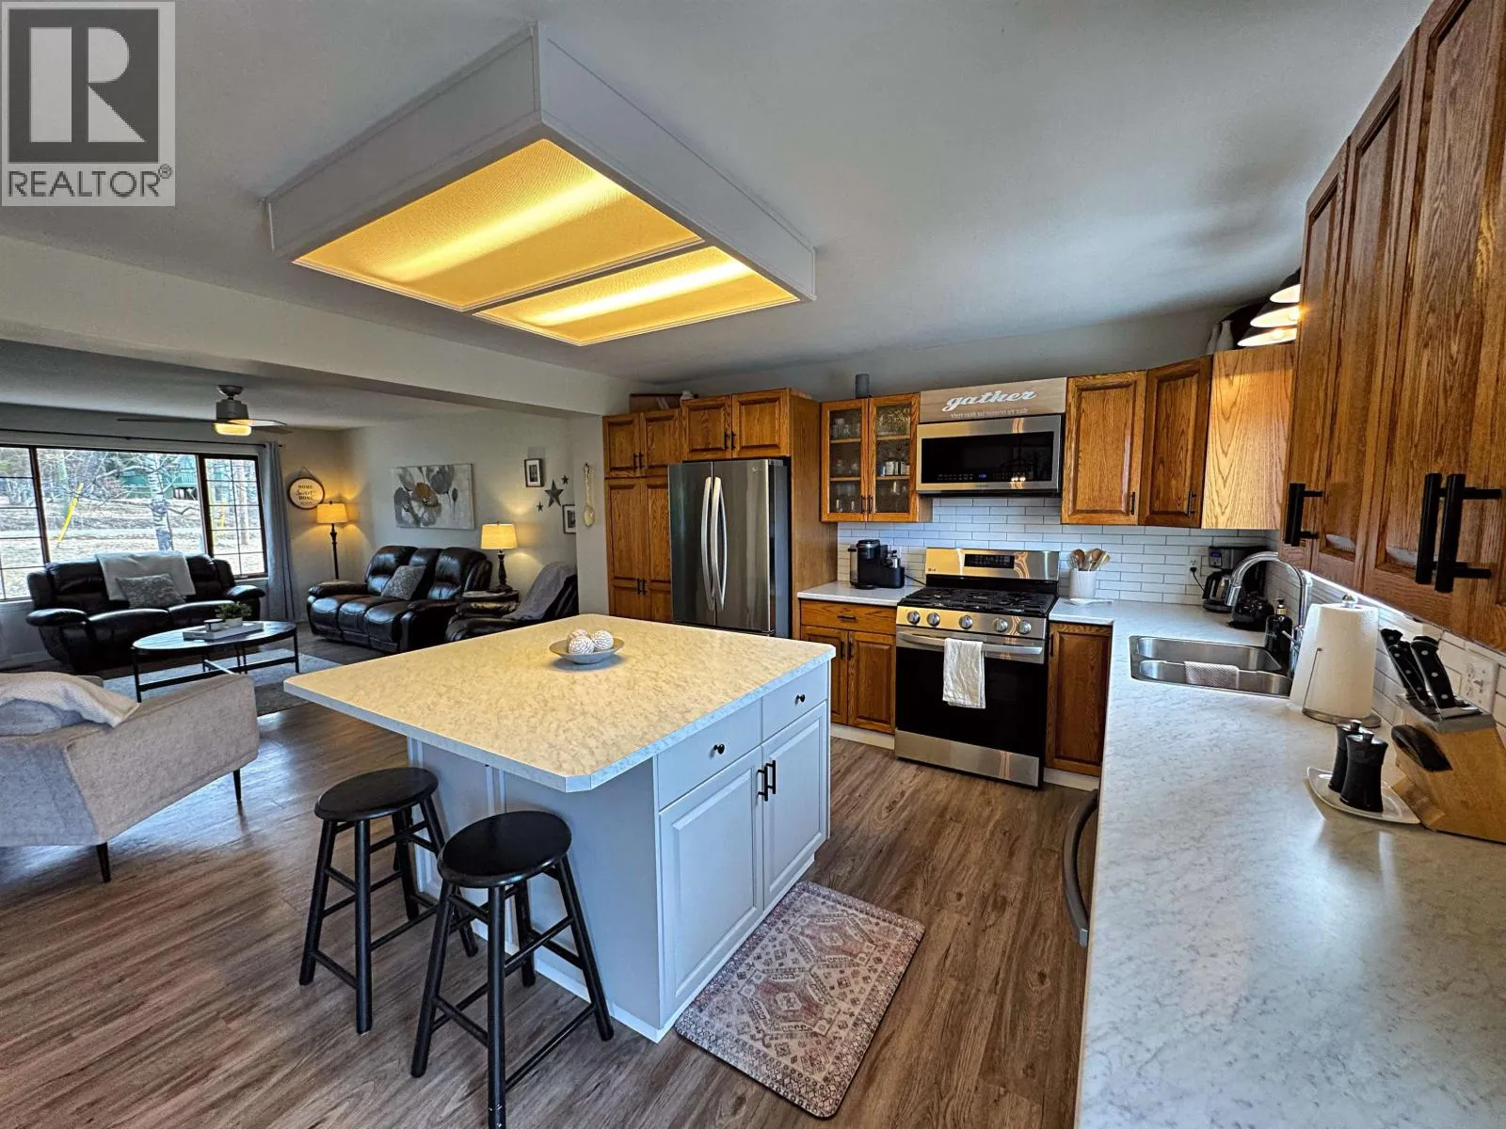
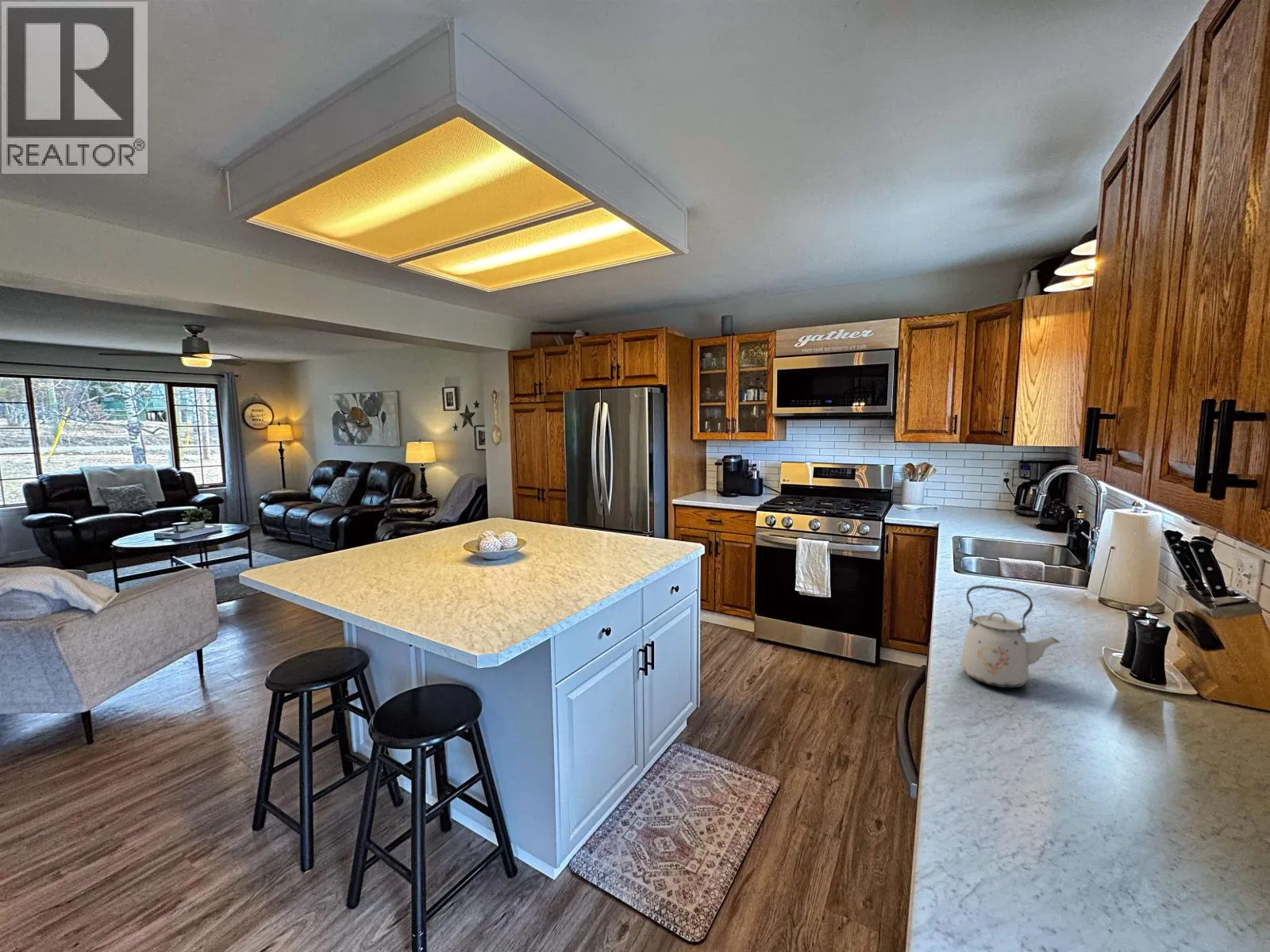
+ kettle (1009, 635)
